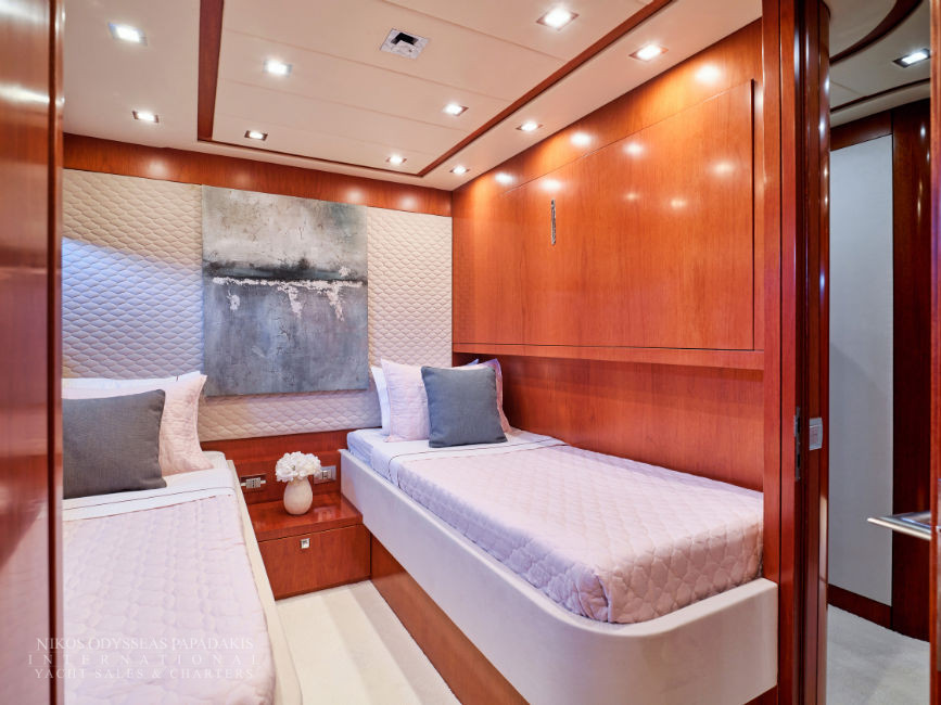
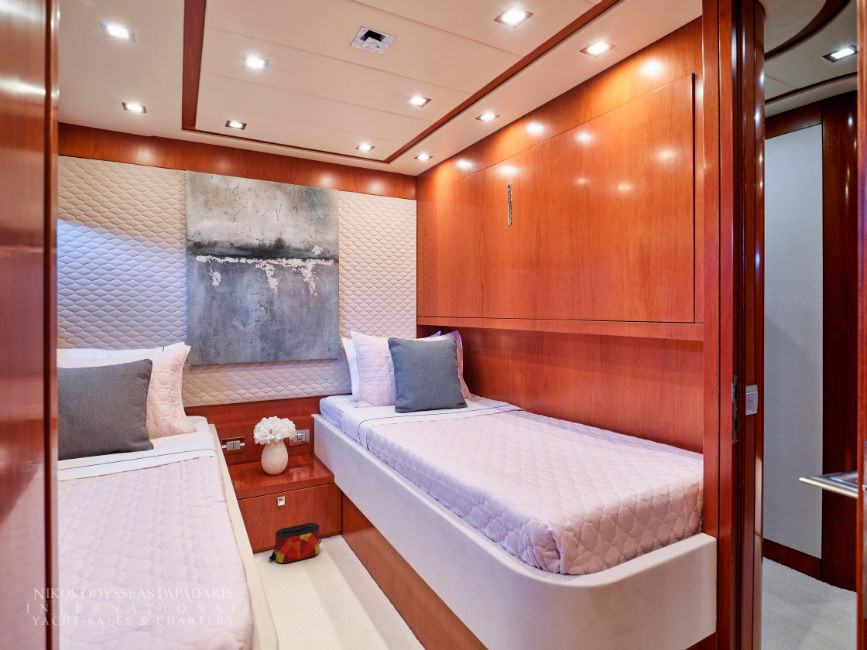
+ bag (296, 541)
